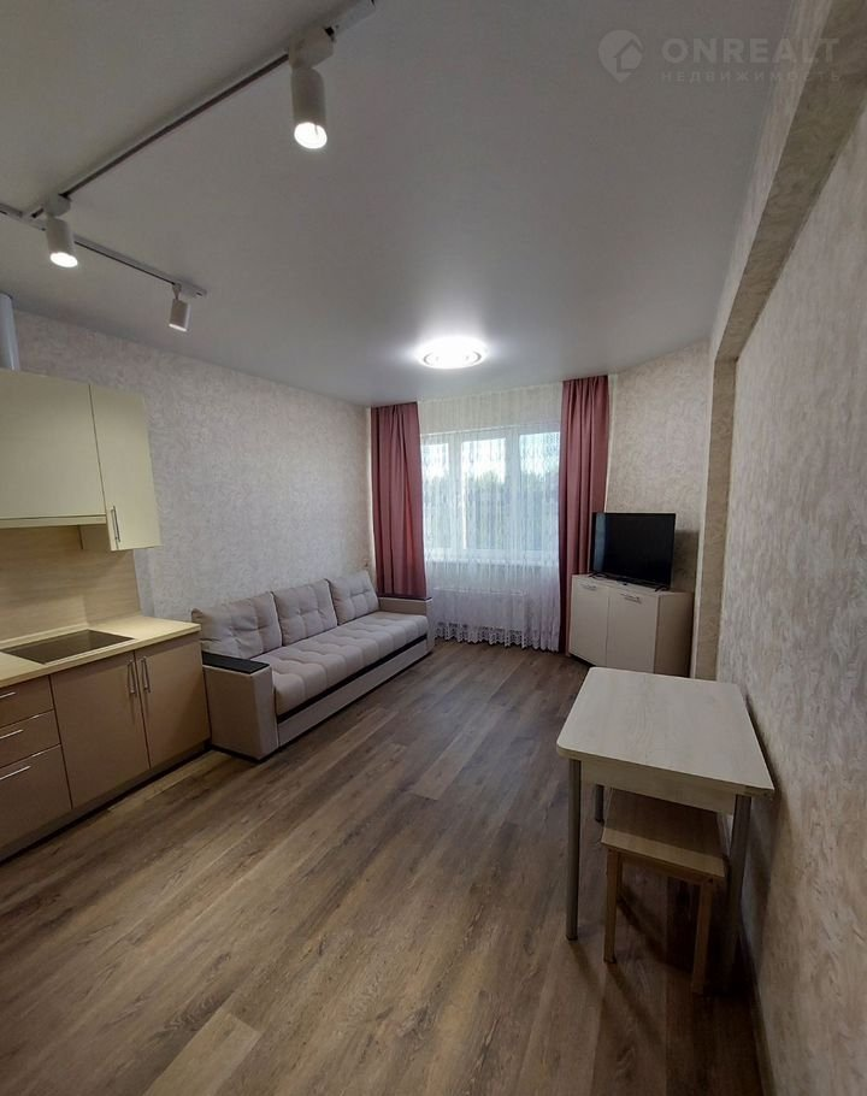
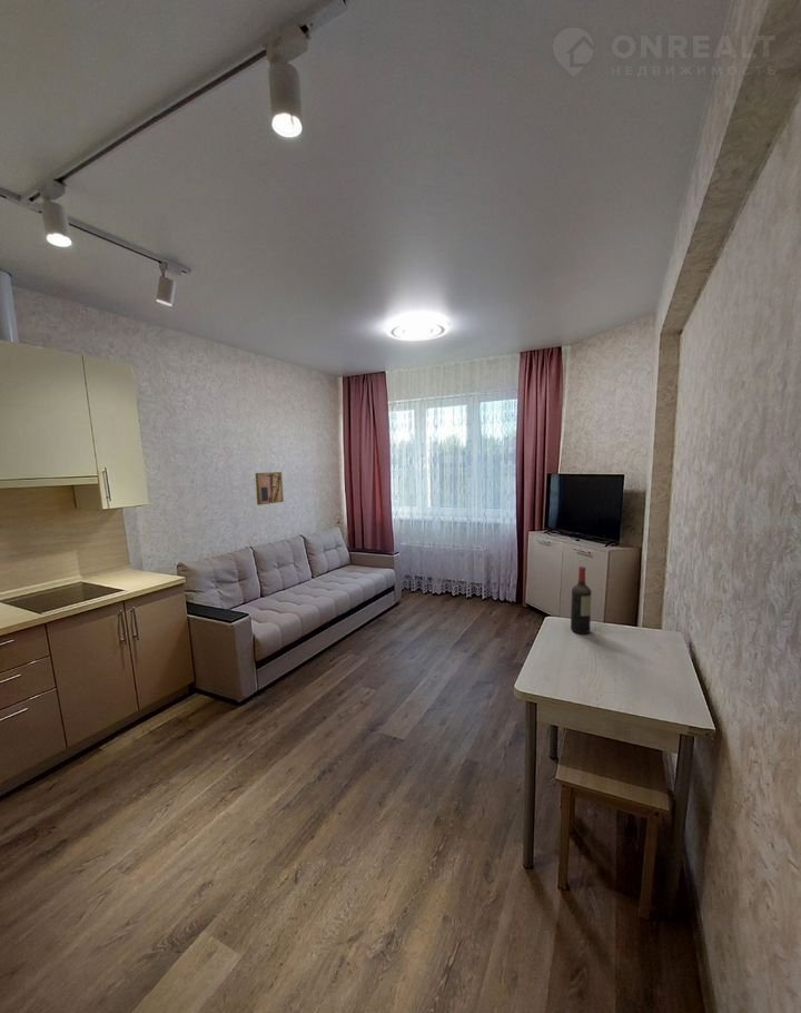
+ wine bottle (581, 599)
+ wall art (269, 488)
